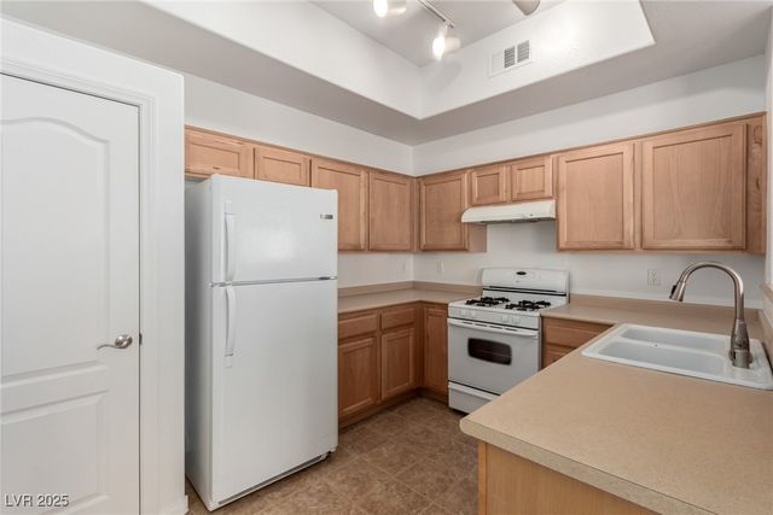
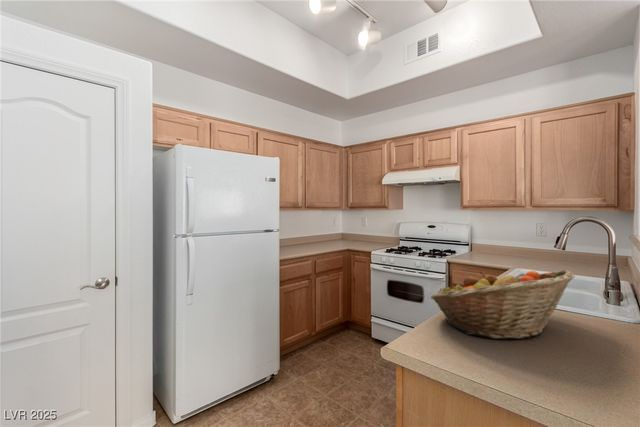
+ fruit basket (499, 295)
